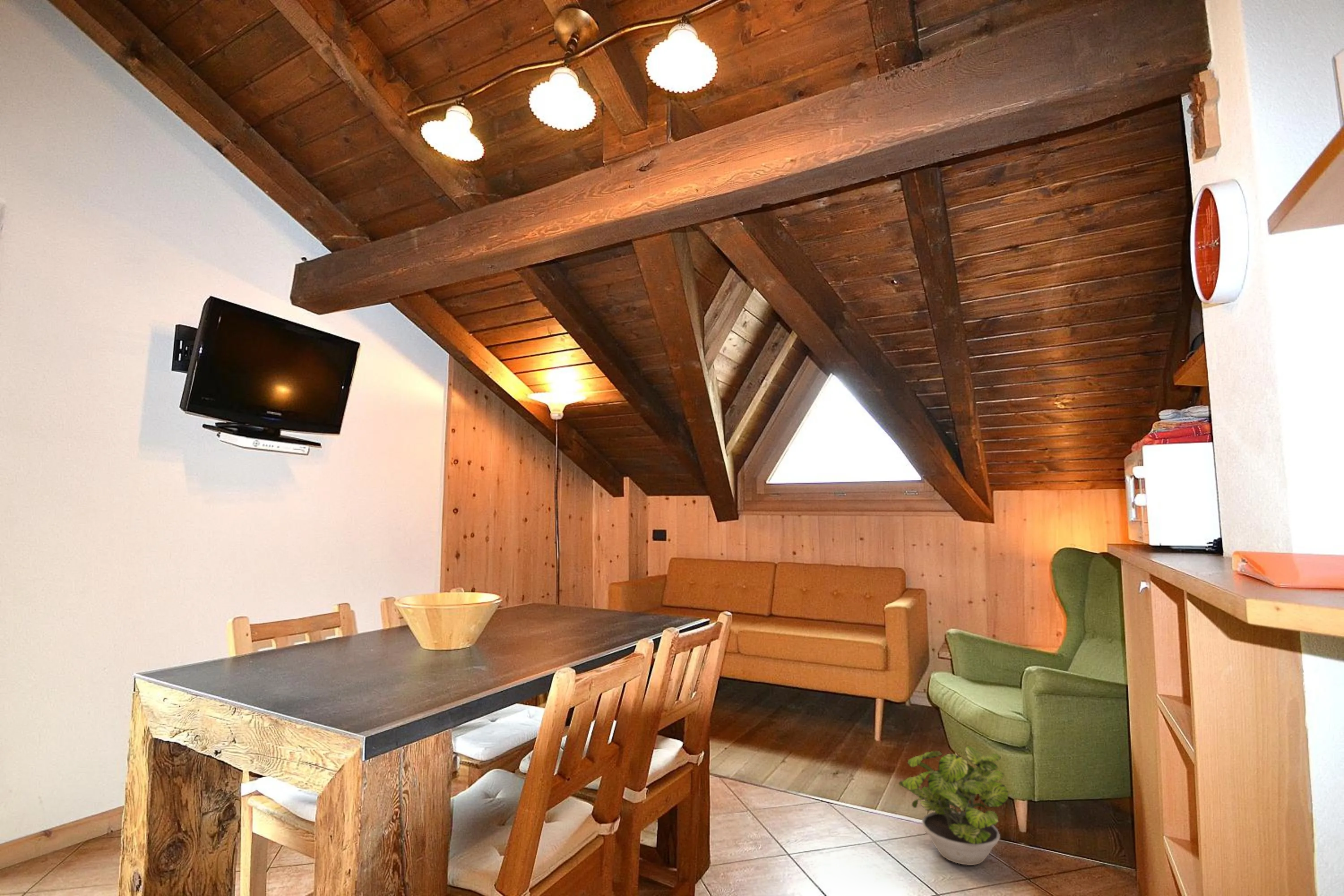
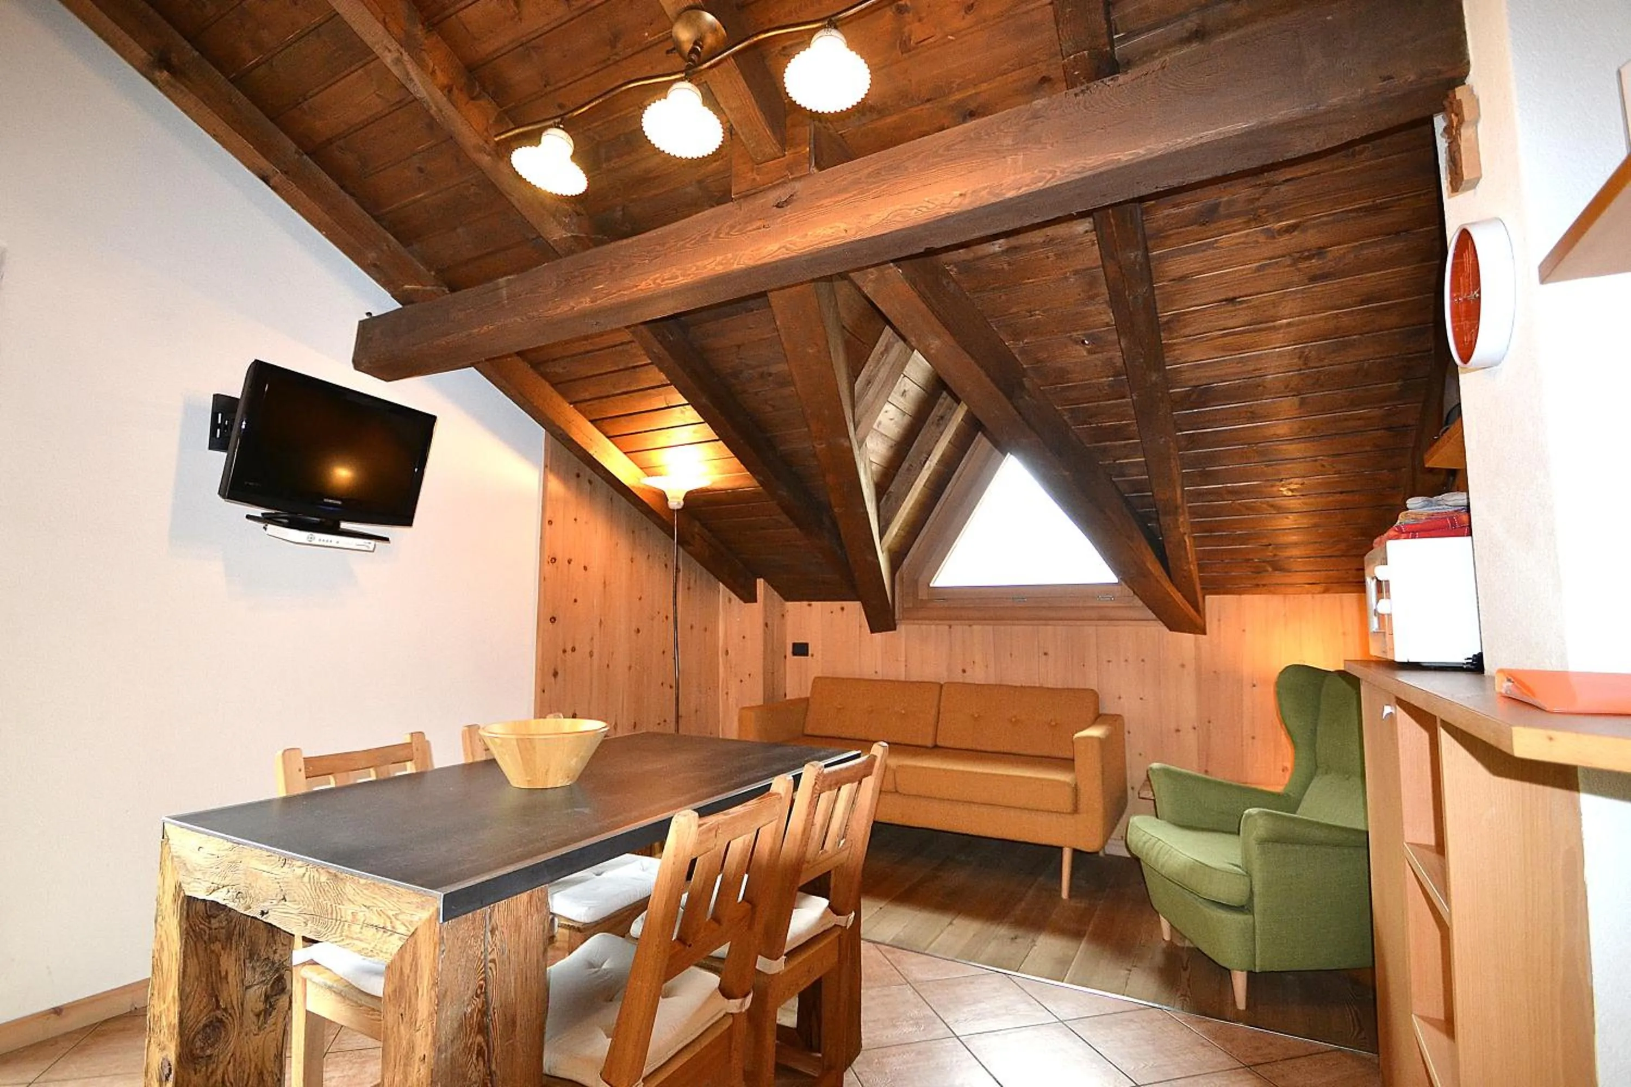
- potted plant (953, 799)
